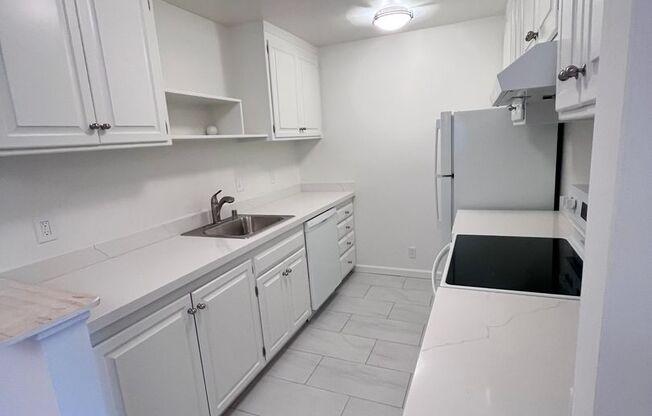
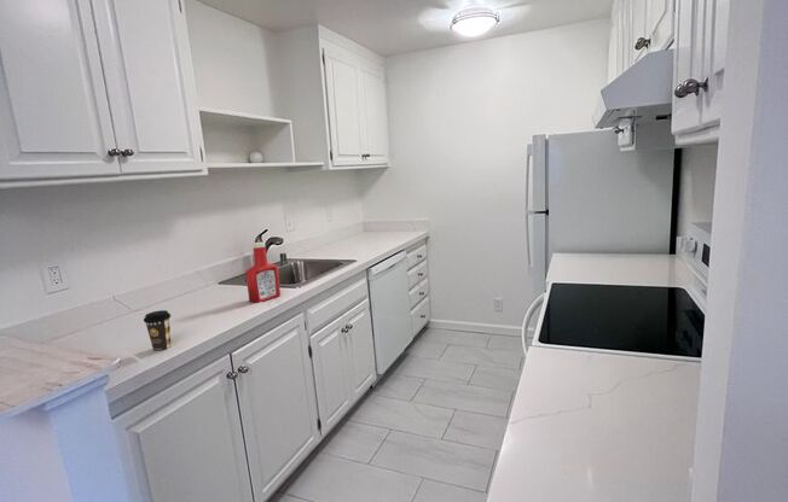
+ soap bottle (261, 270)
+ coffee cup (160, 331)
